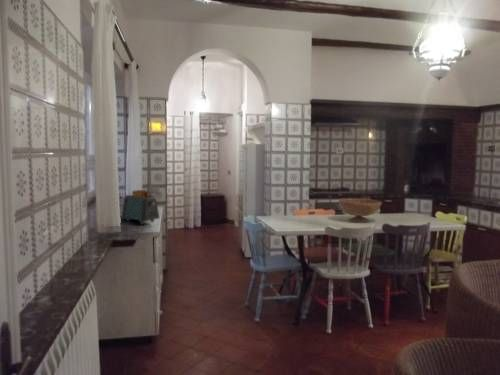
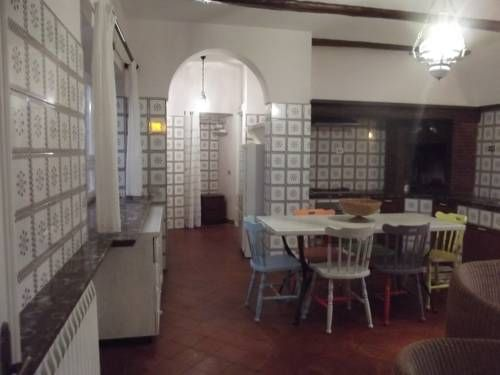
- toaster (140, 206)
